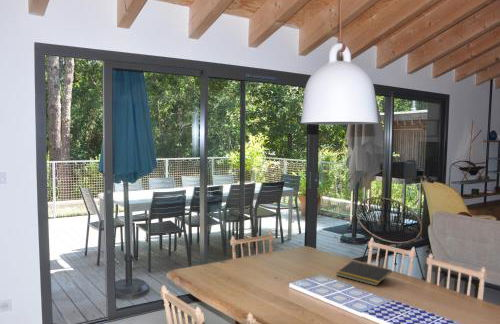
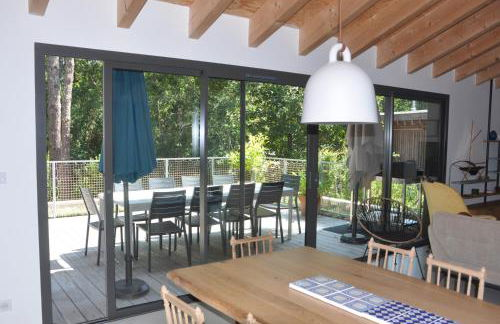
- notepad (363, 272)
